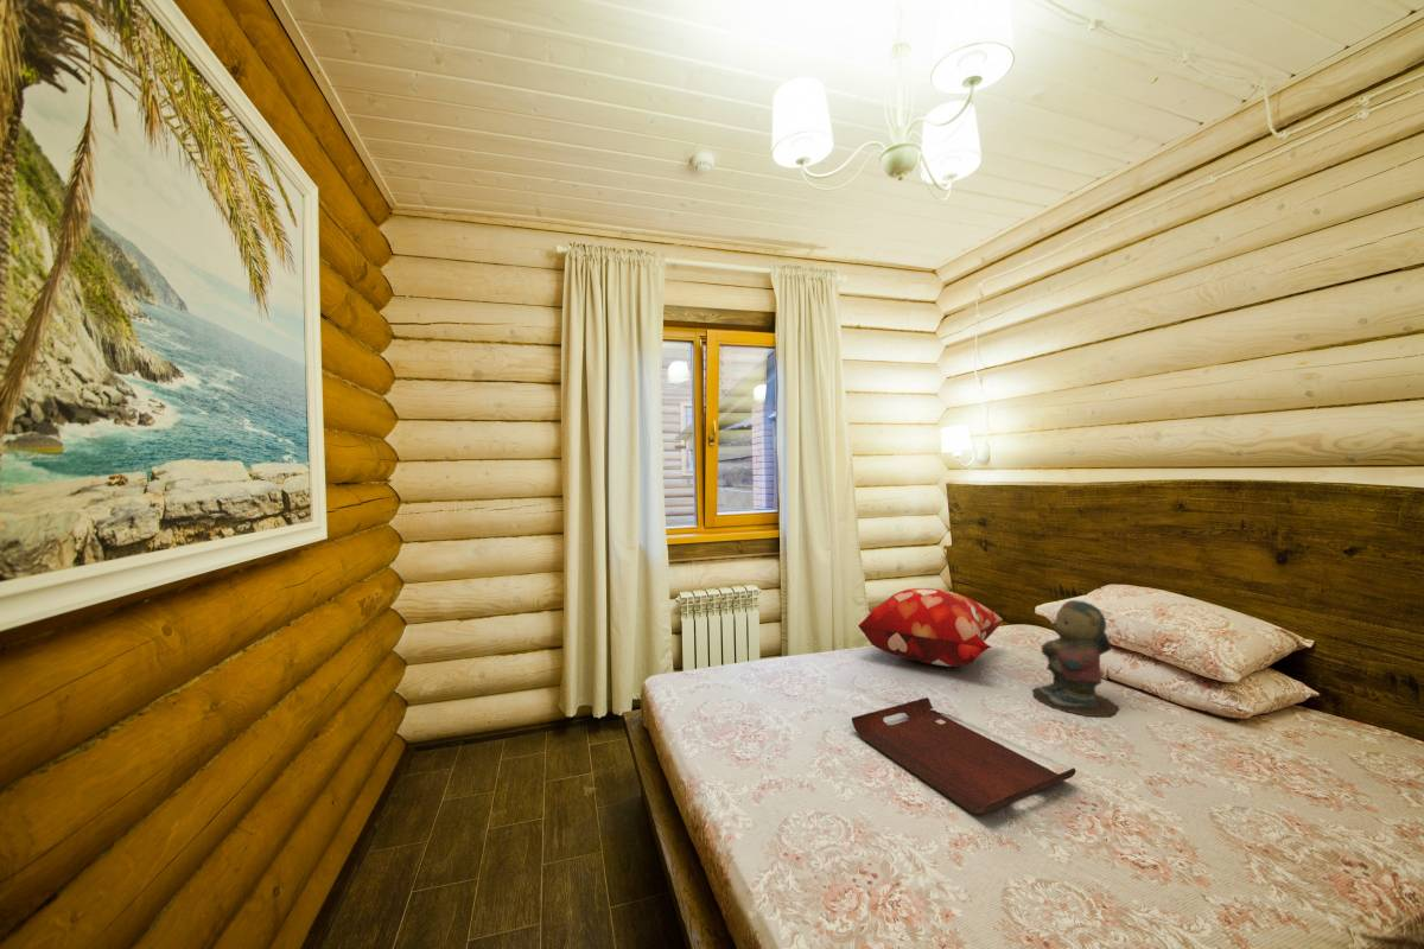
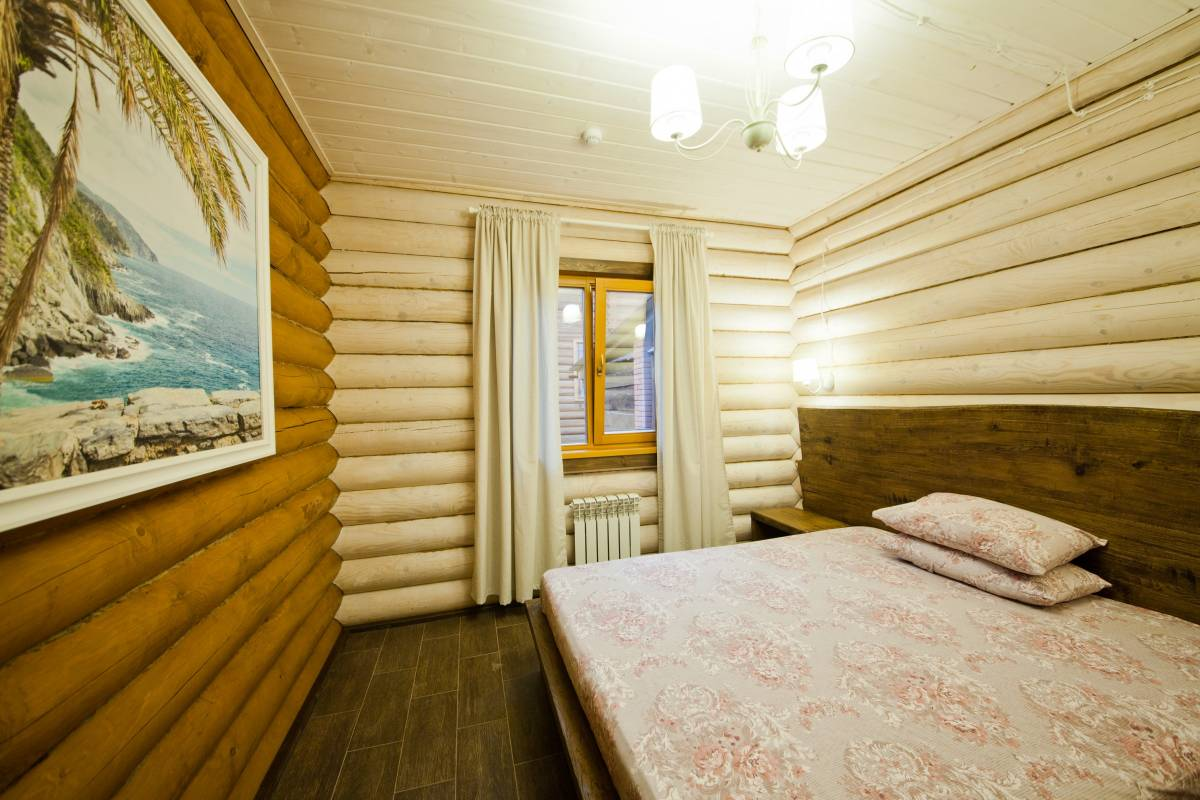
- decorative pillow (932, 623)
- teddy bear (1072, 650)
- serving tray (952, 747)
